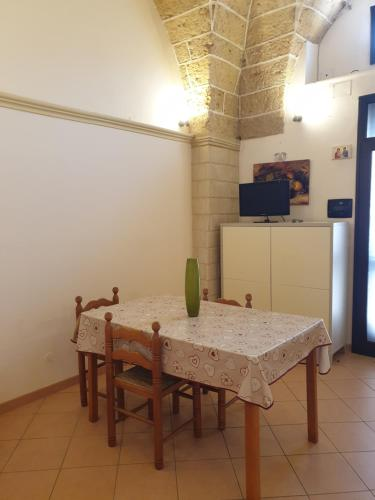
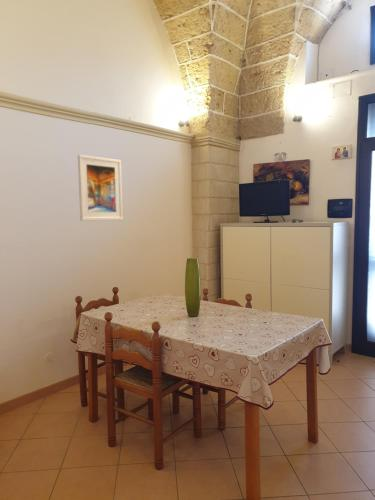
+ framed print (101, 189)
